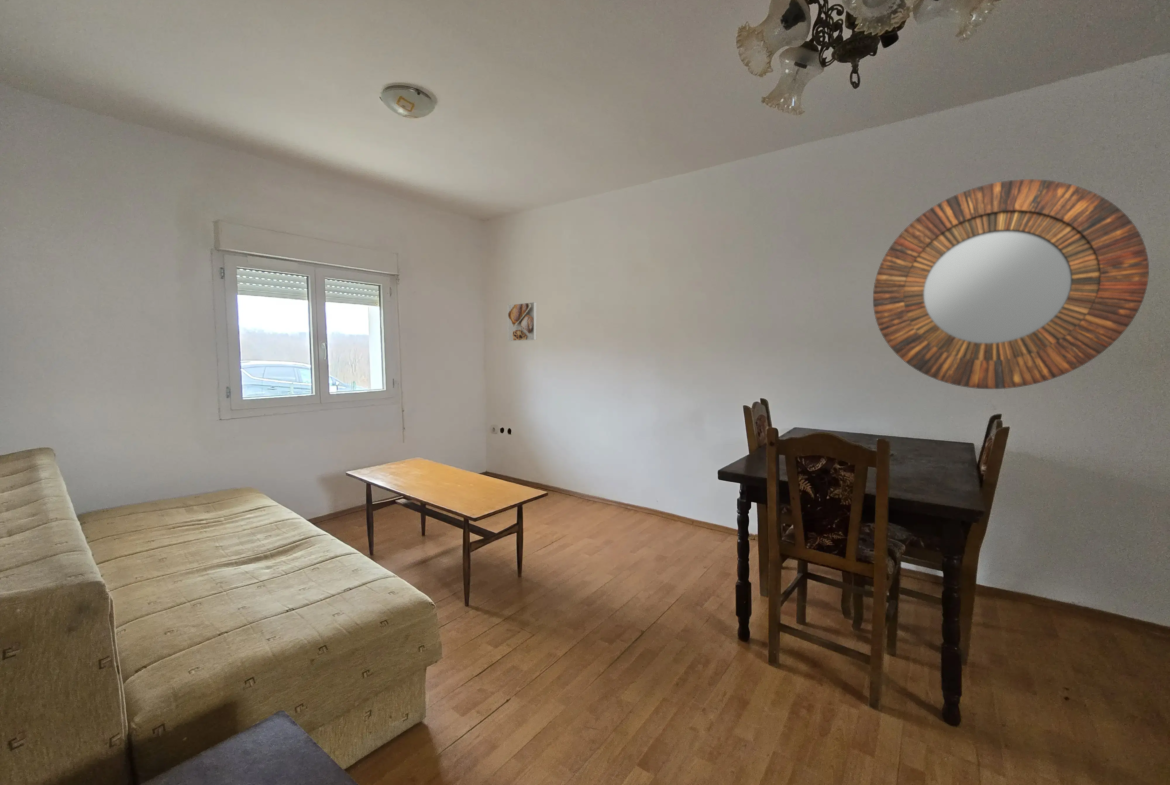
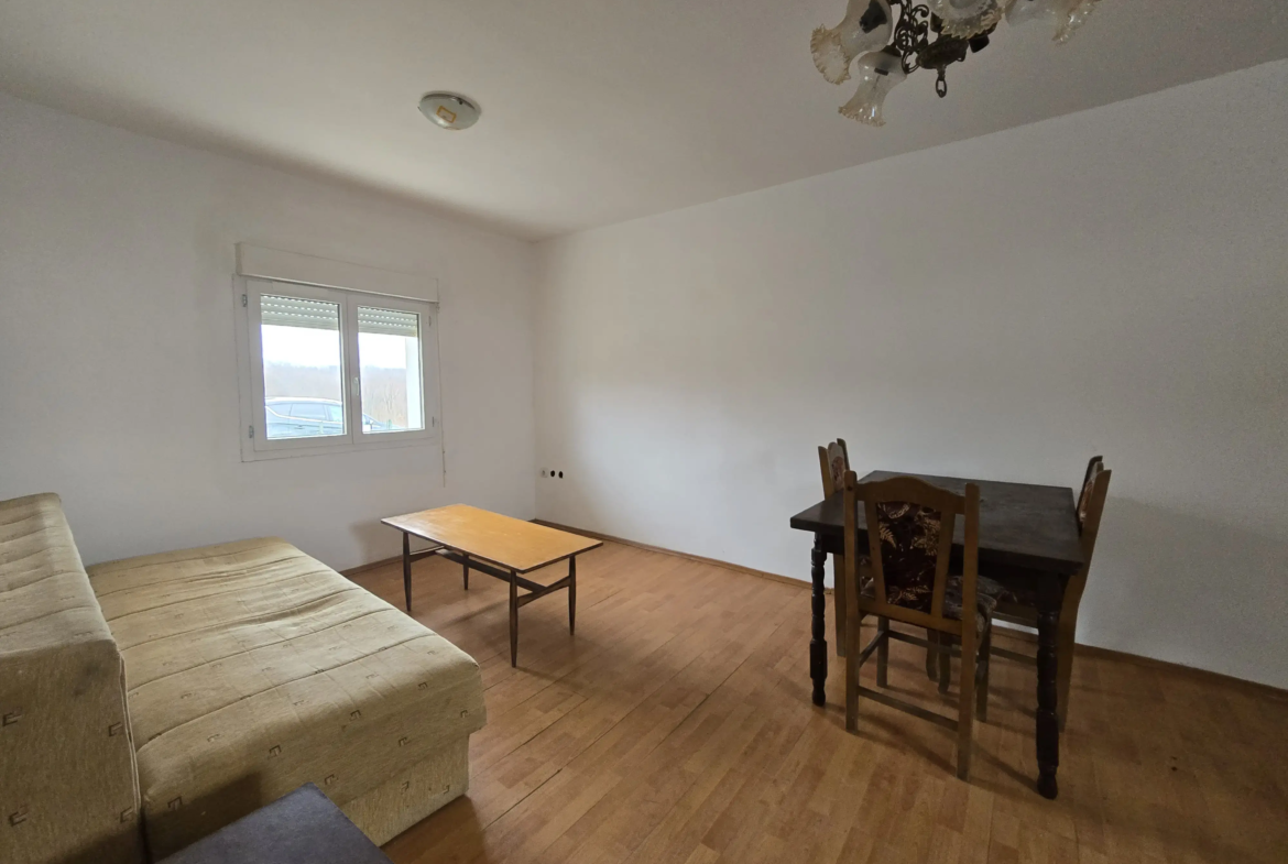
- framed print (521, 322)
- home mirror (992, 287)
